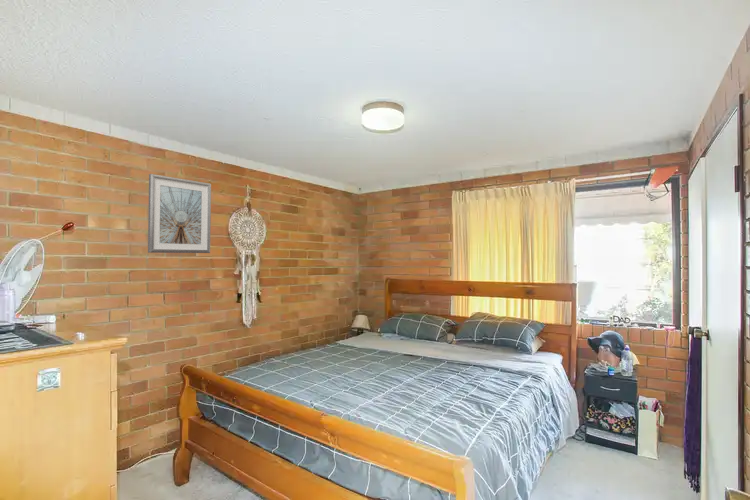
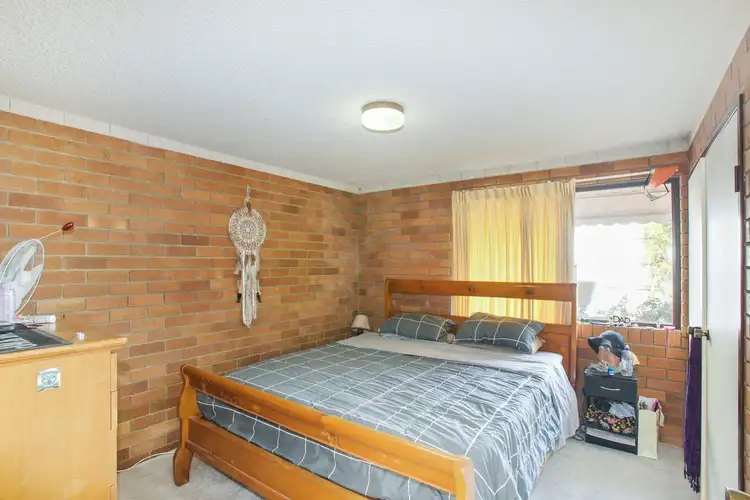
- picture frame (181, 216)
